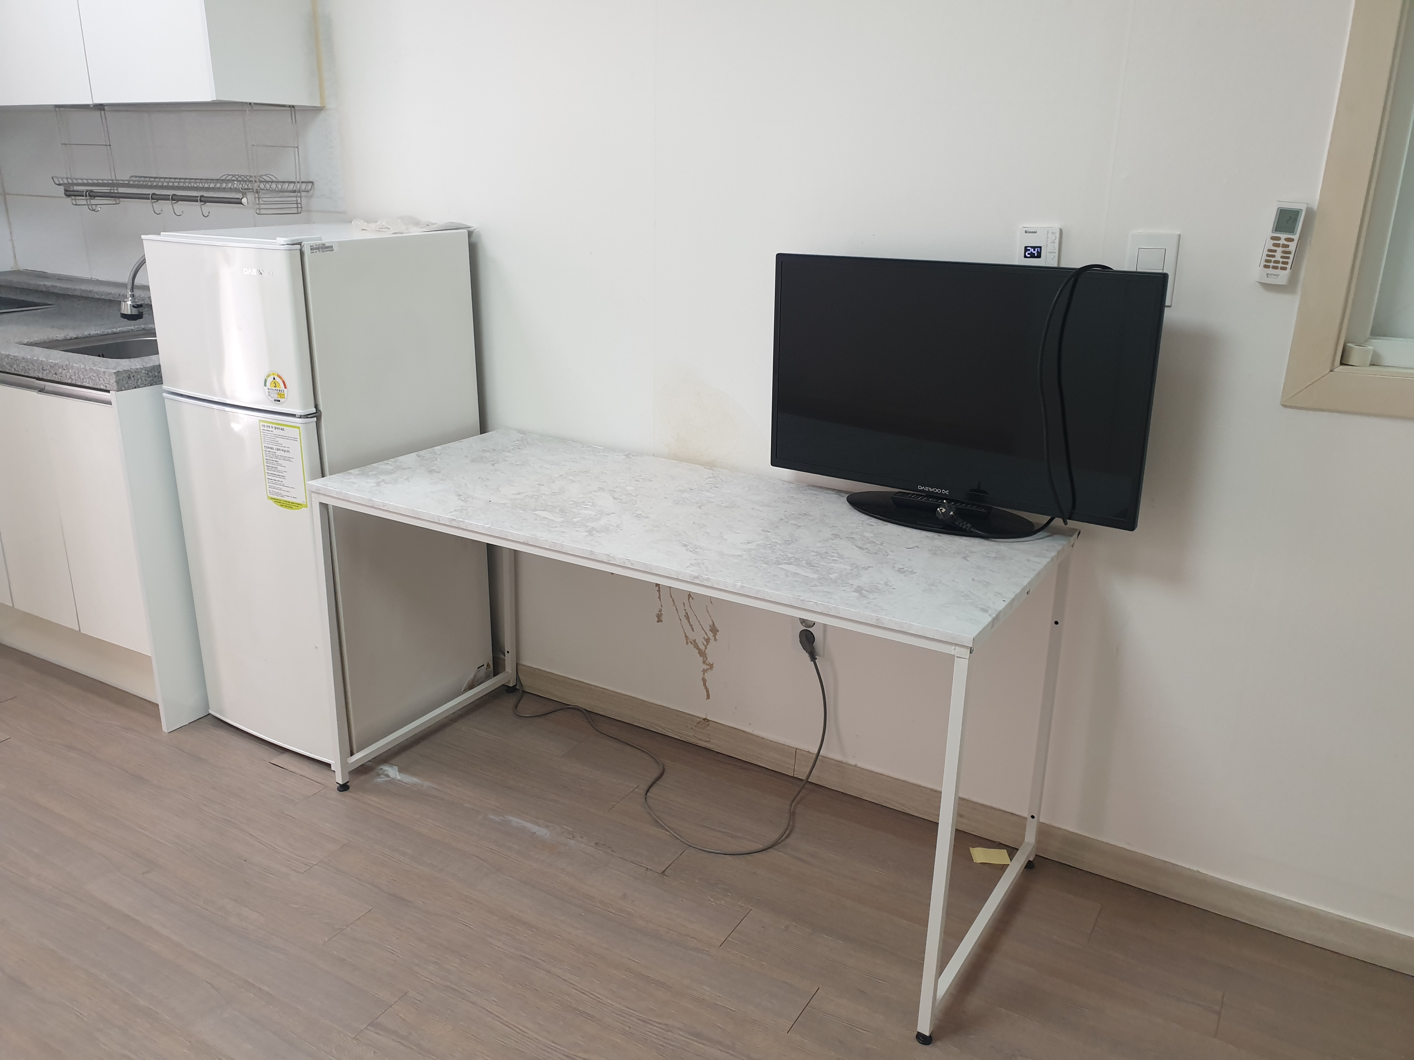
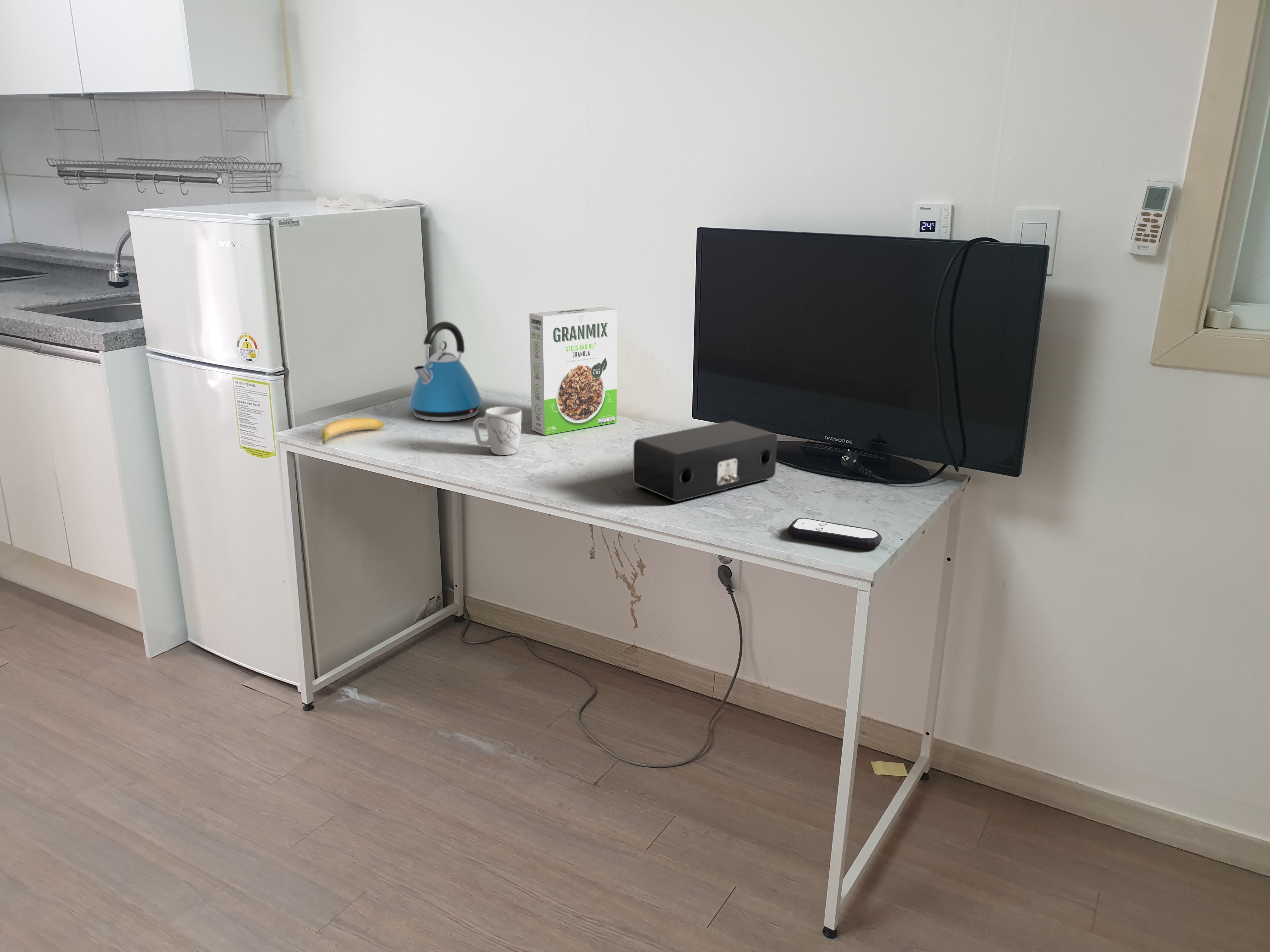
+ mug (498, 431)
+ remote control (835, 533)
+ cereal box (575, 370)
+ kettle (446, 368)
+ speaker (706, 460)
+ banana (350, 428)
